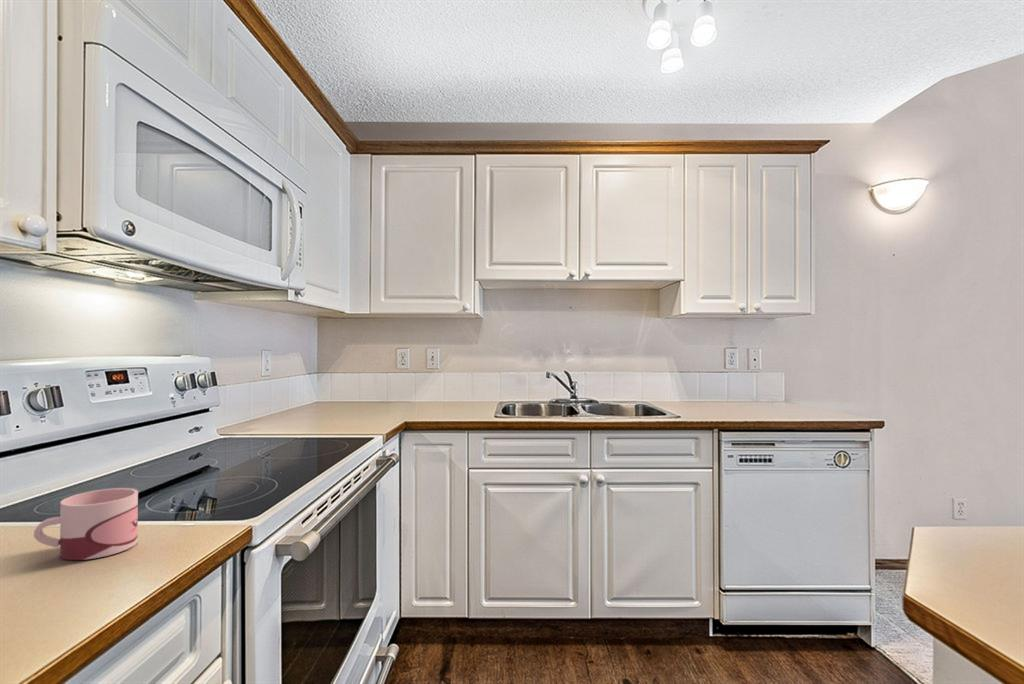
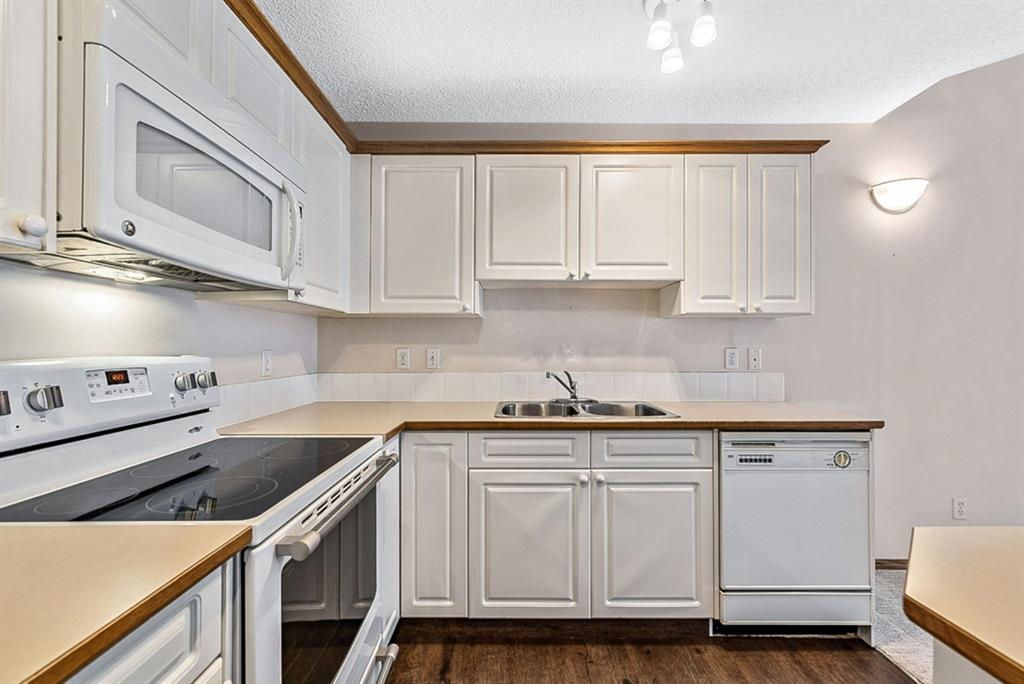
- mug (88, 523)
